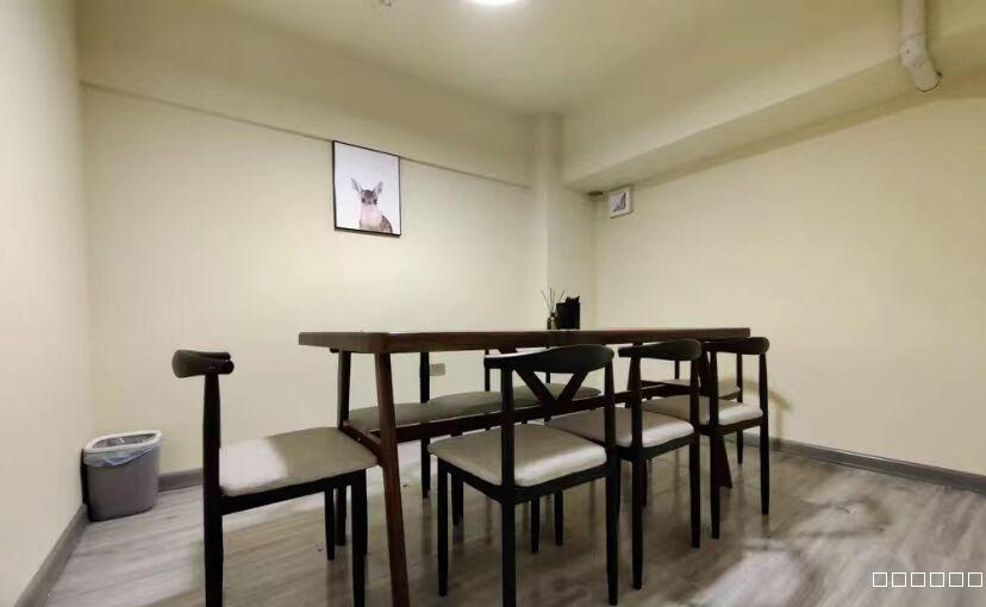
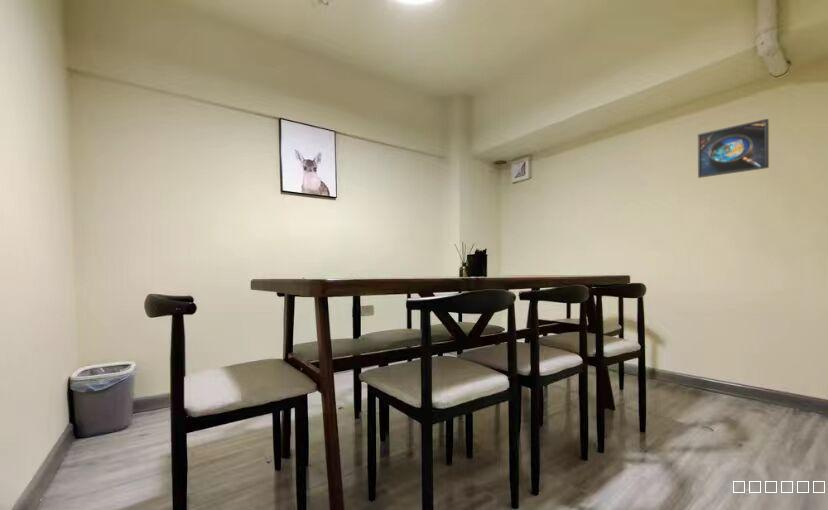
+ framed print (731, 150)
